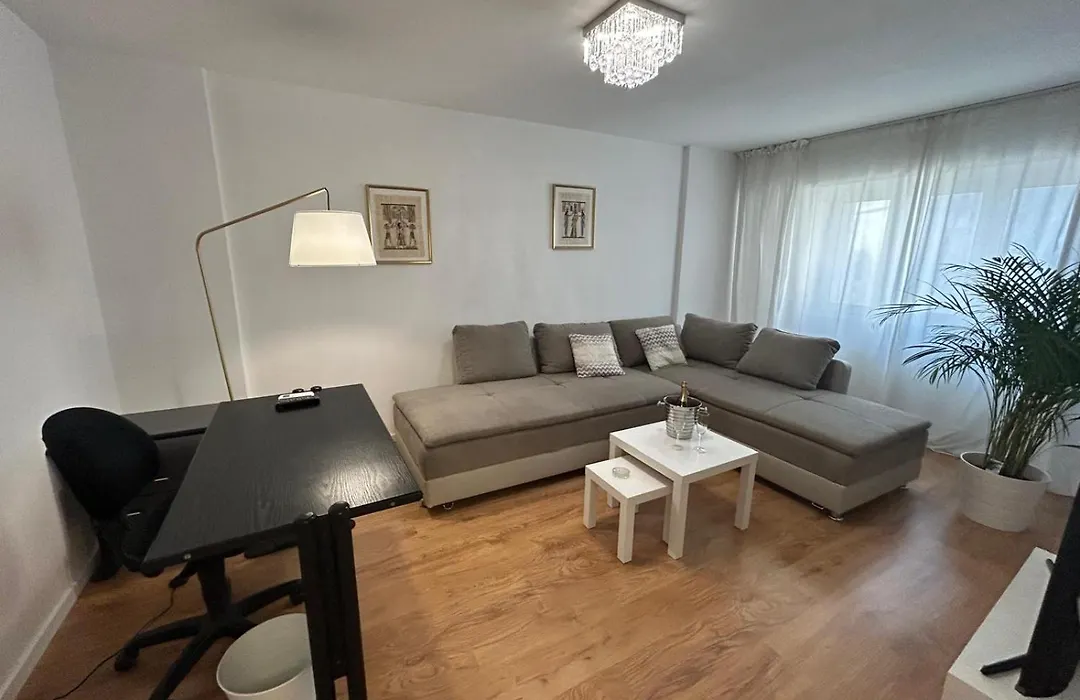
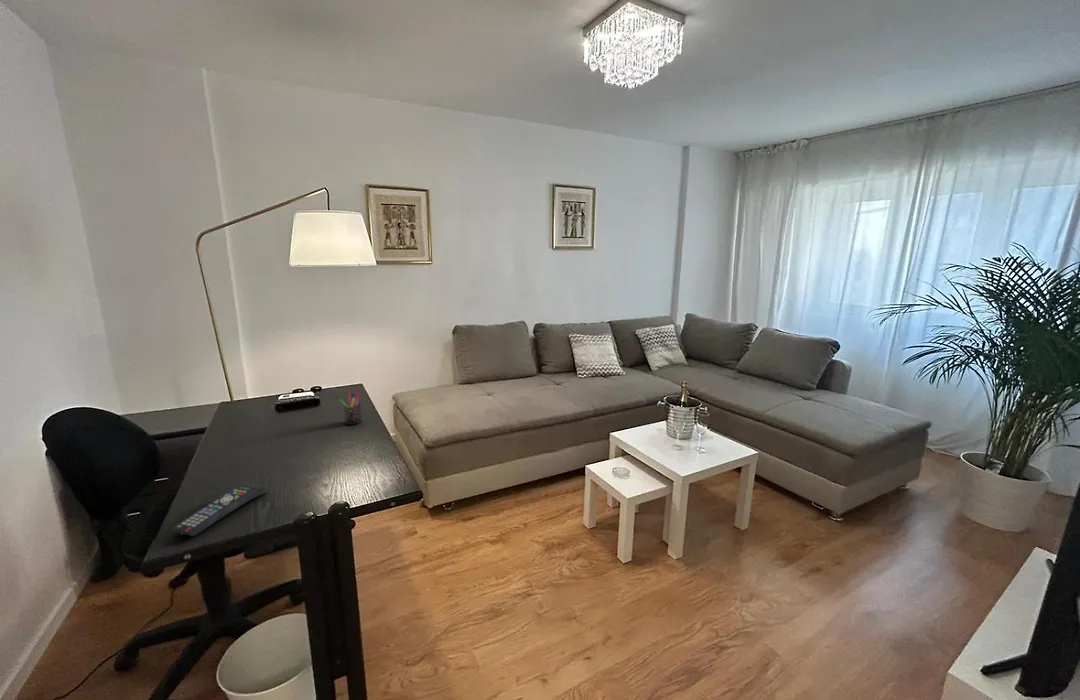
+ remote control (223, 506)
+ pen holder (350, 407)
